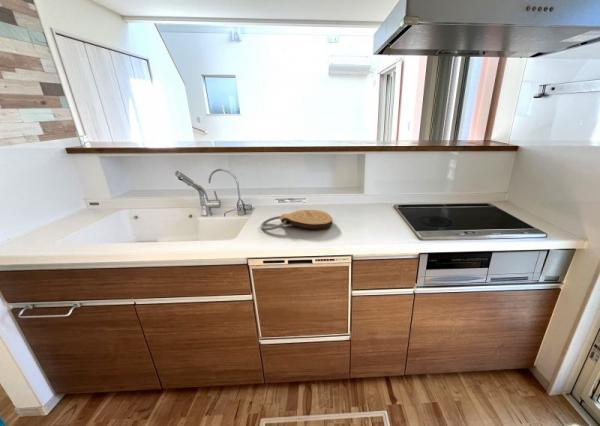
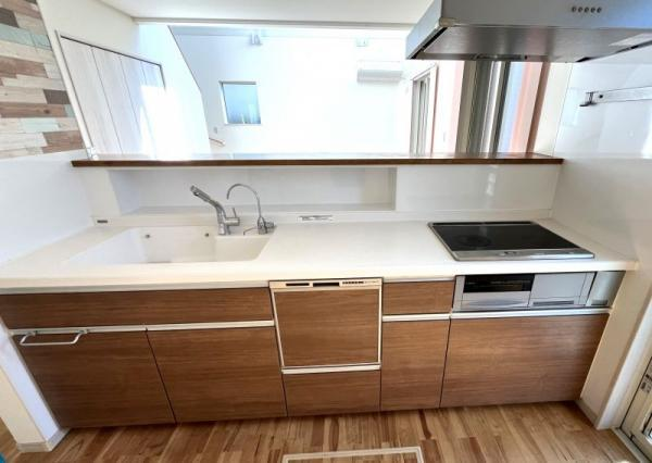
- key chain (296, 219)
